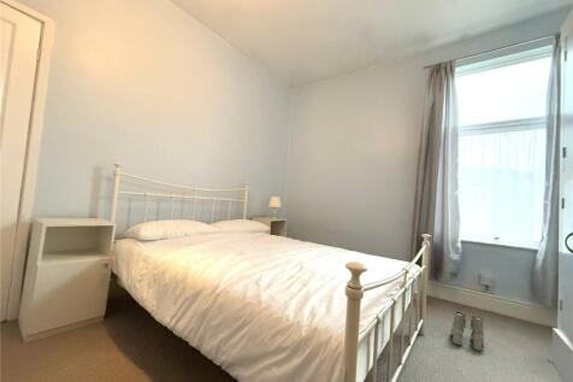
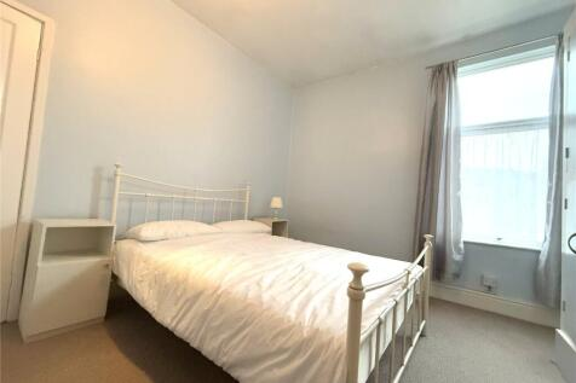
- boots (465, 327)
